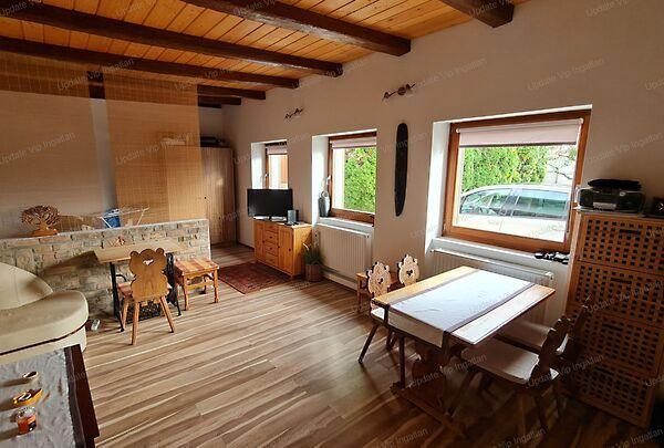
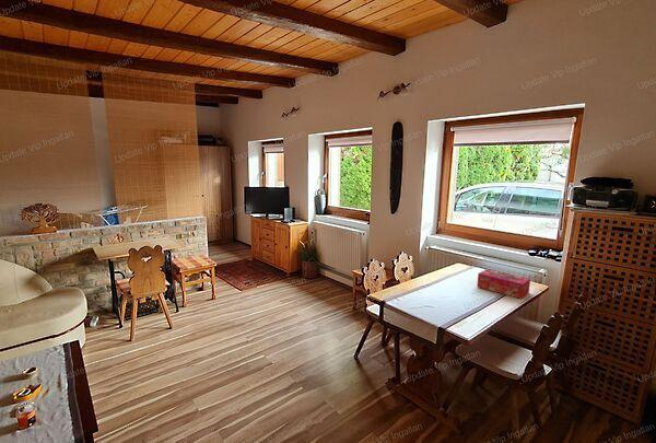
+ tissue box (503, 282)
